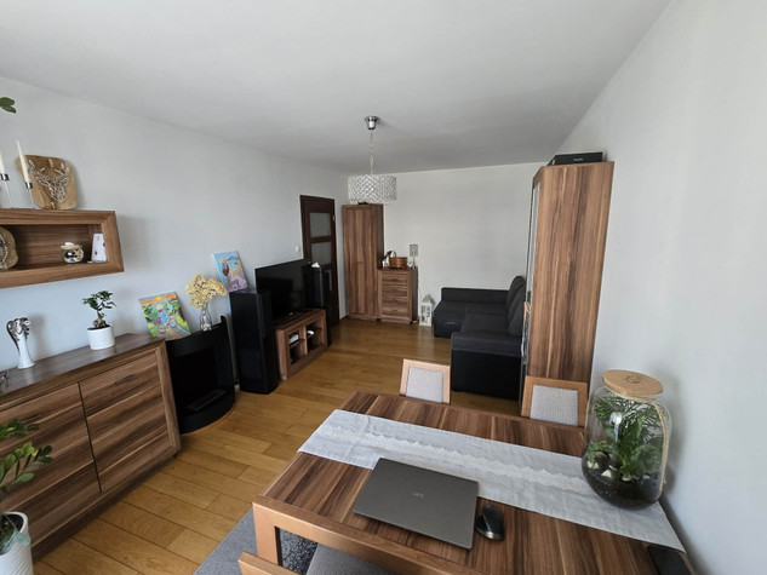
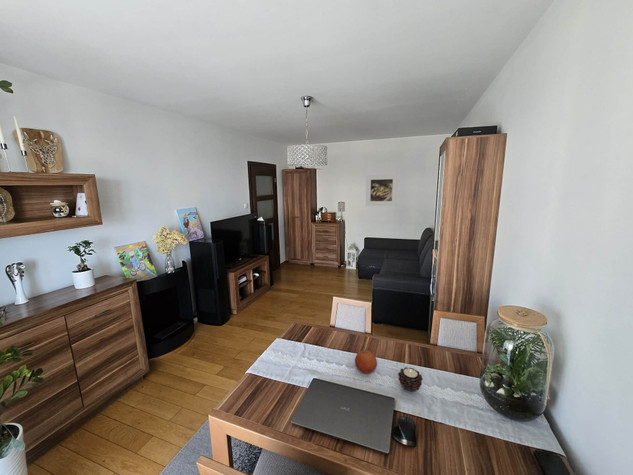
+ candle (410, 378)
+ fruit (365, 361)
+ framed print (381, 190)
